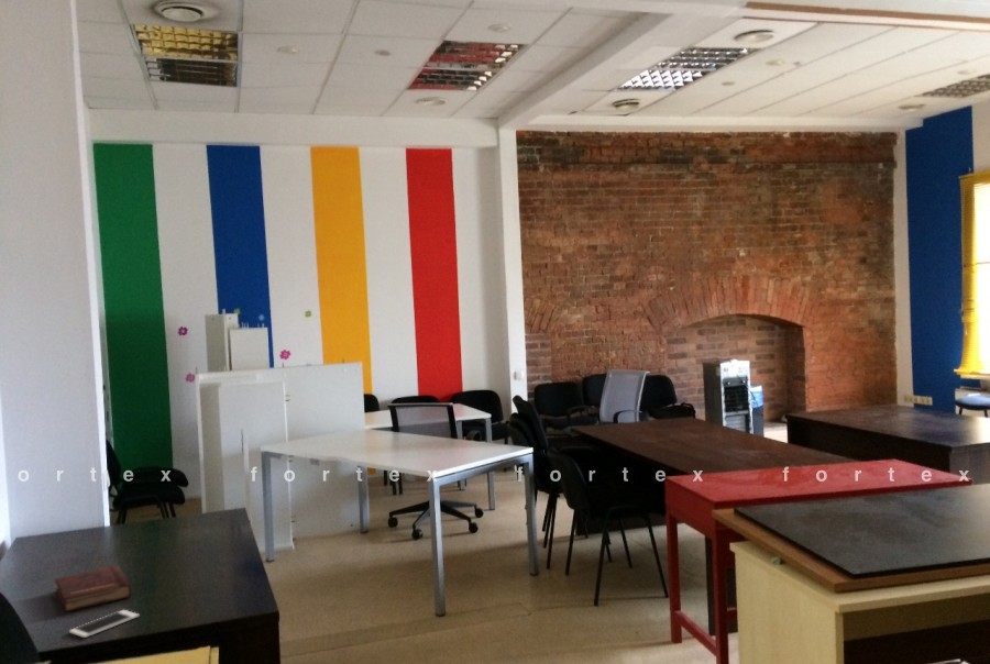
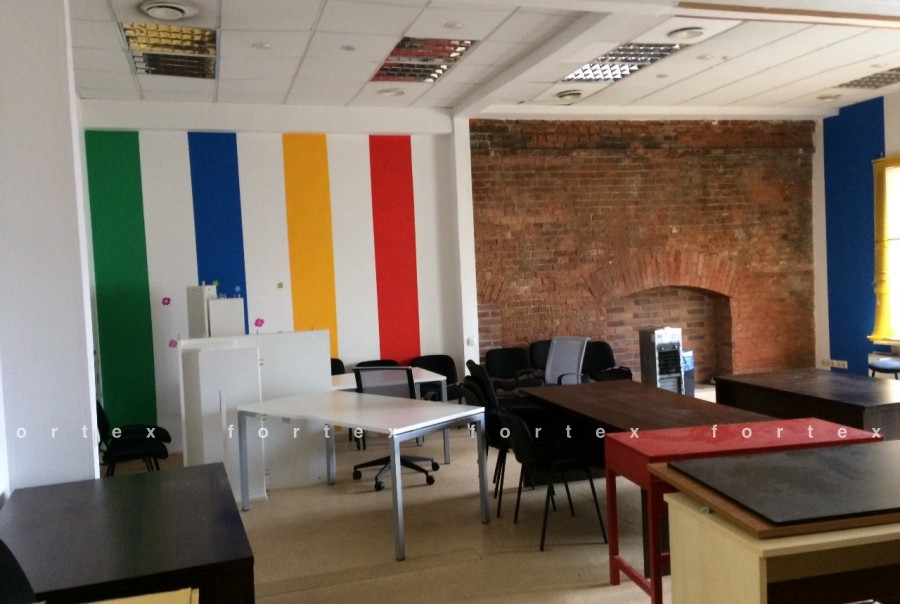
- cell phone (105, 623)
- hardback book (94, 586)
